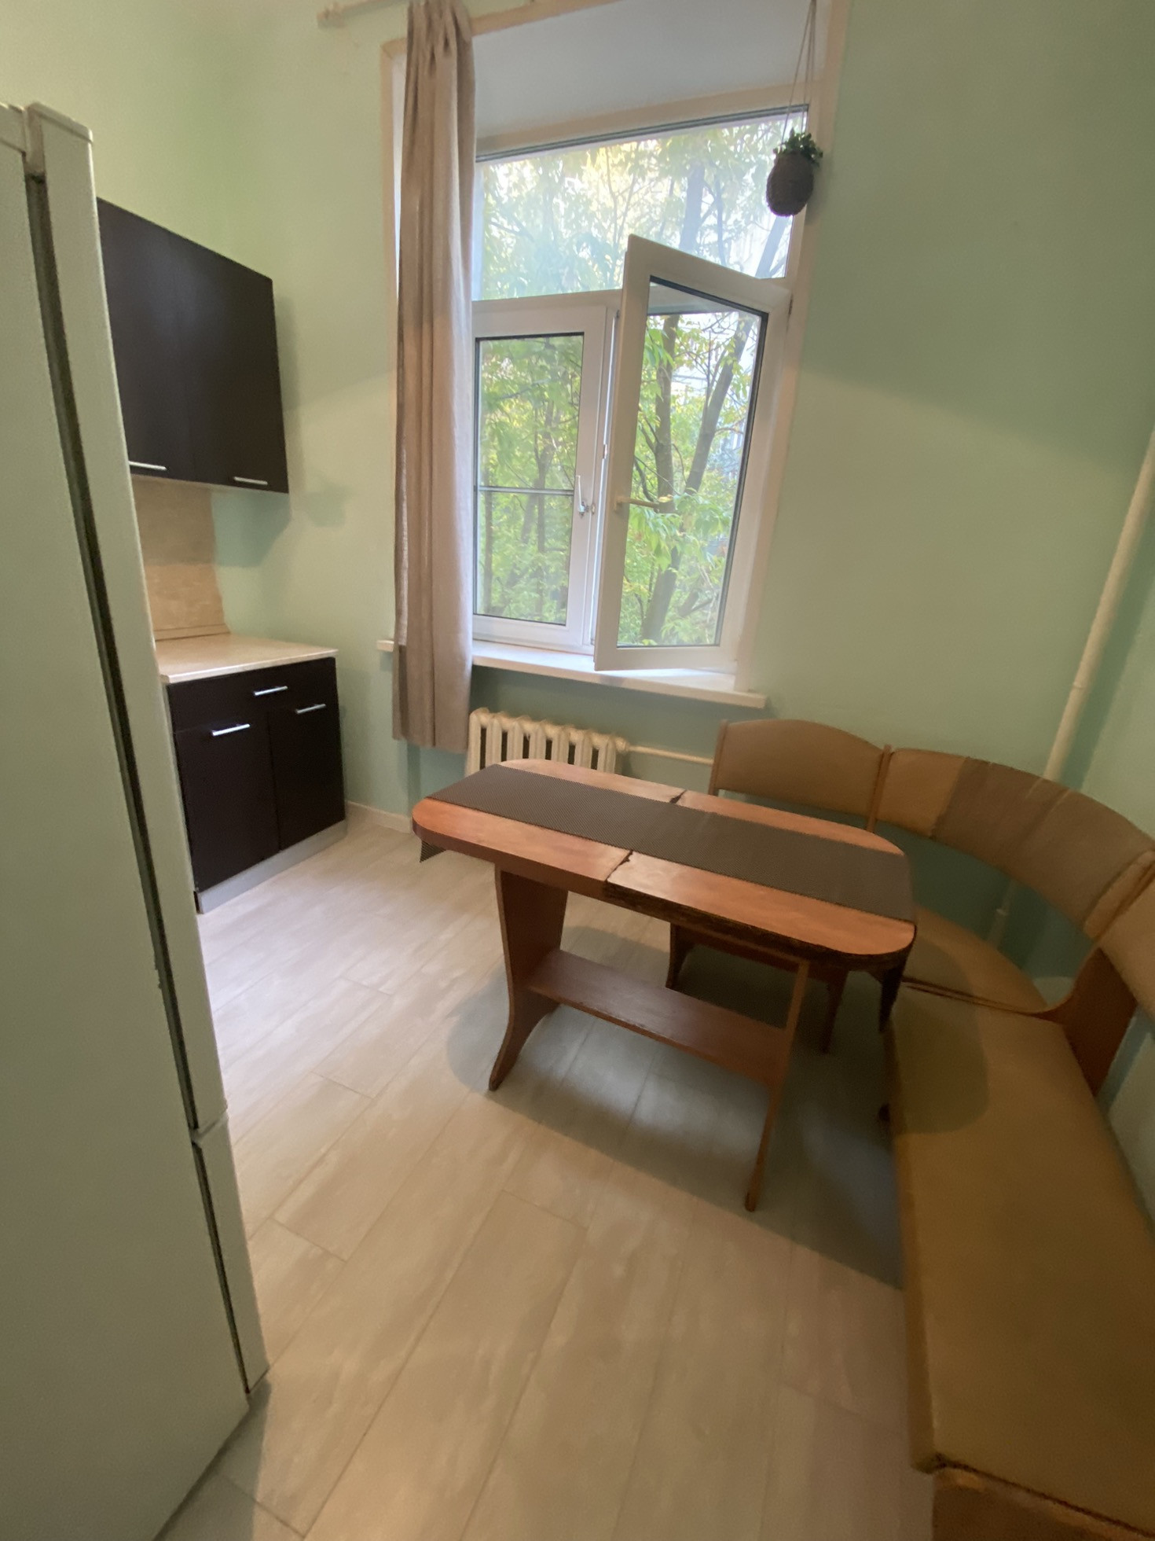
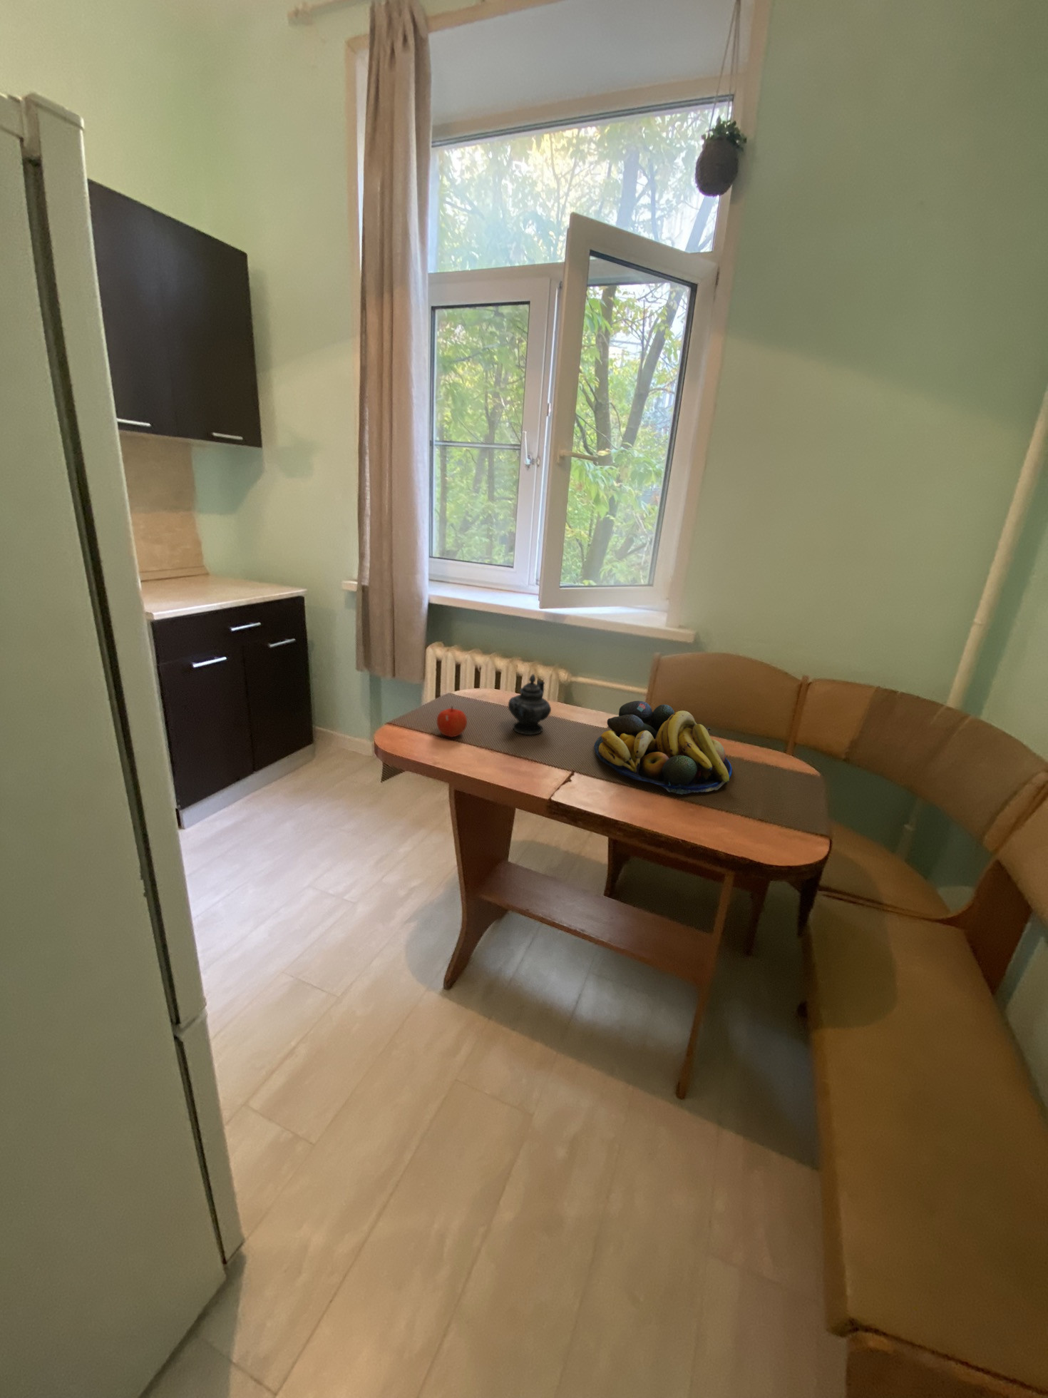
+ fruit bowl (665, 735)
+ teapot (530, 702)
+ apple (452, 720)
